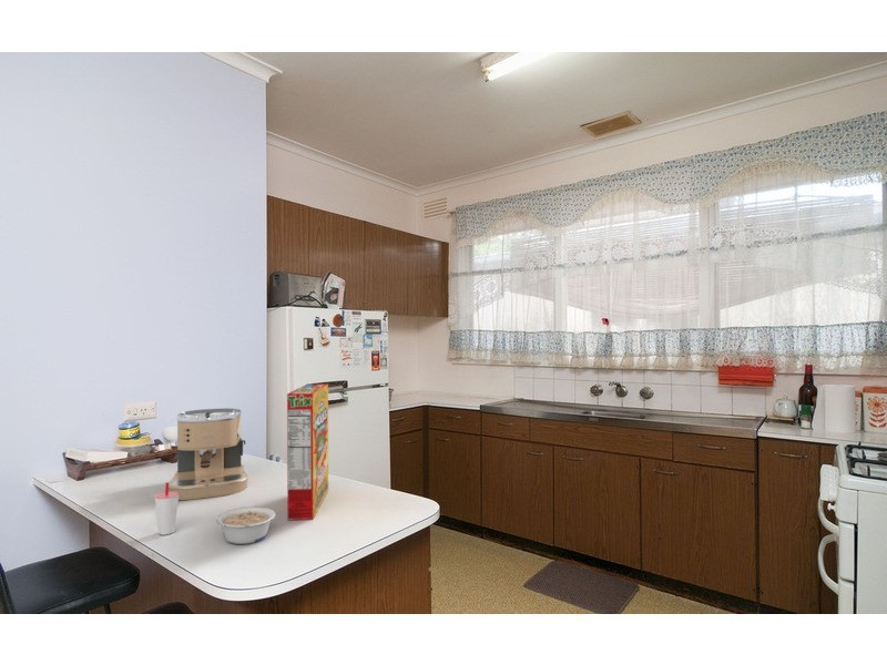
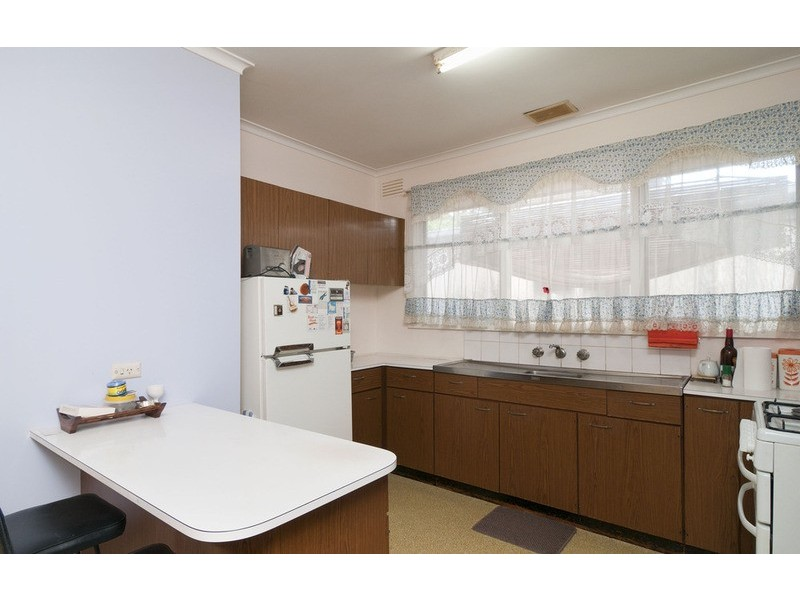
- cereal box (309, 446)
- legume (247, 524)
- cup (166, 507)
- coffee maker (208, 449)
